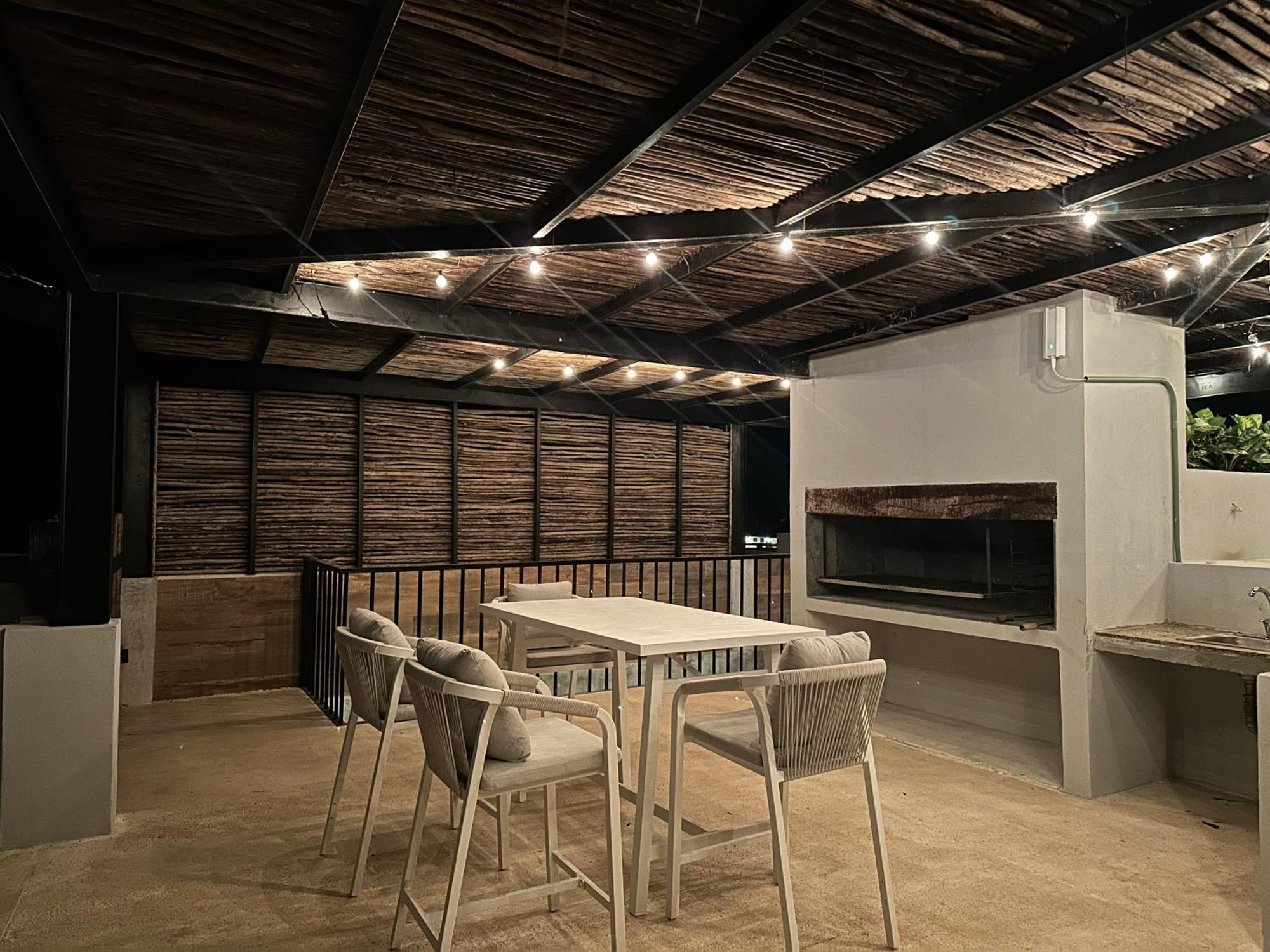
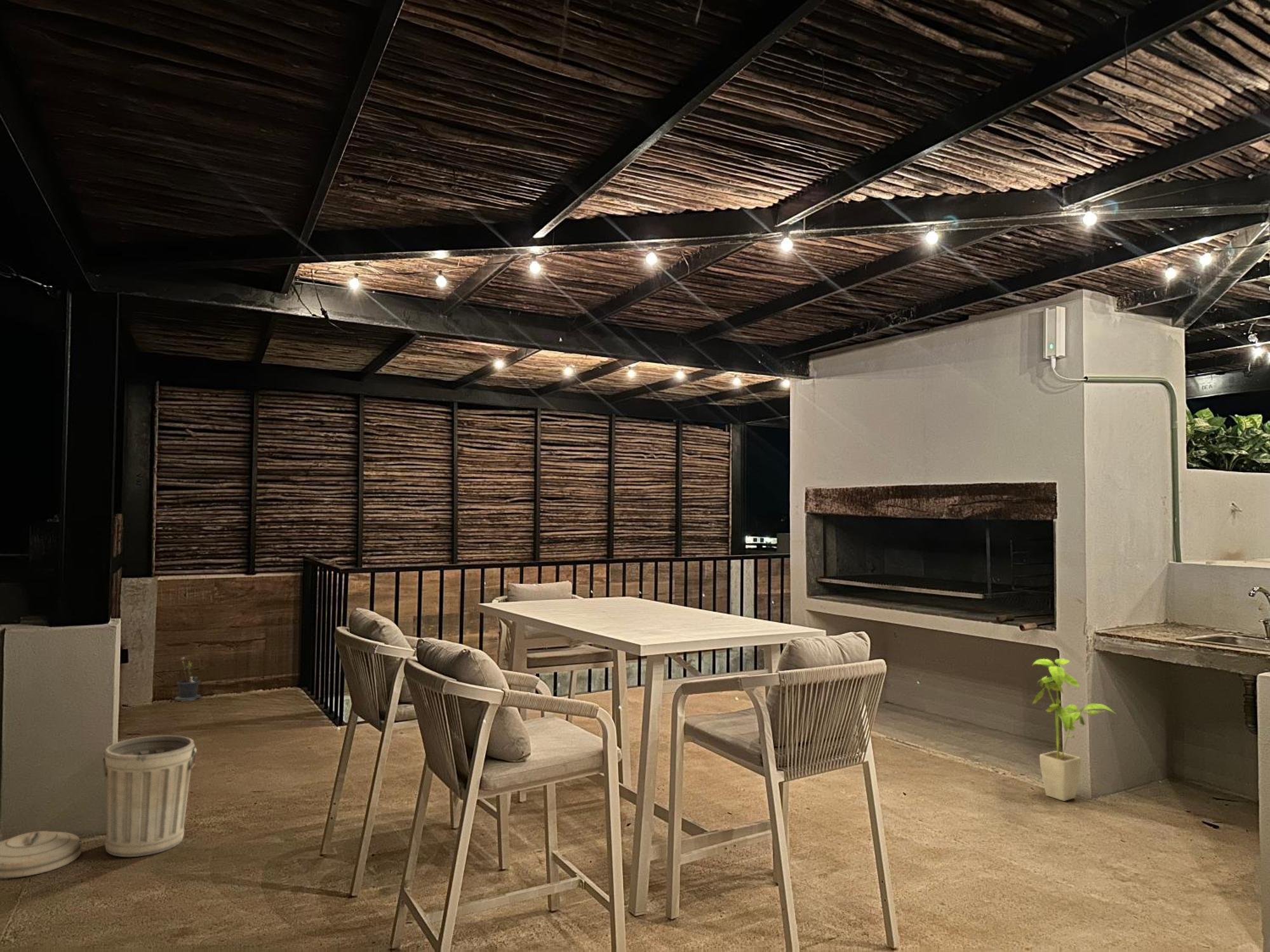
+ potted plant (187, 677)
+ house plant (1066, 730)
+ trash can (106, 800)
